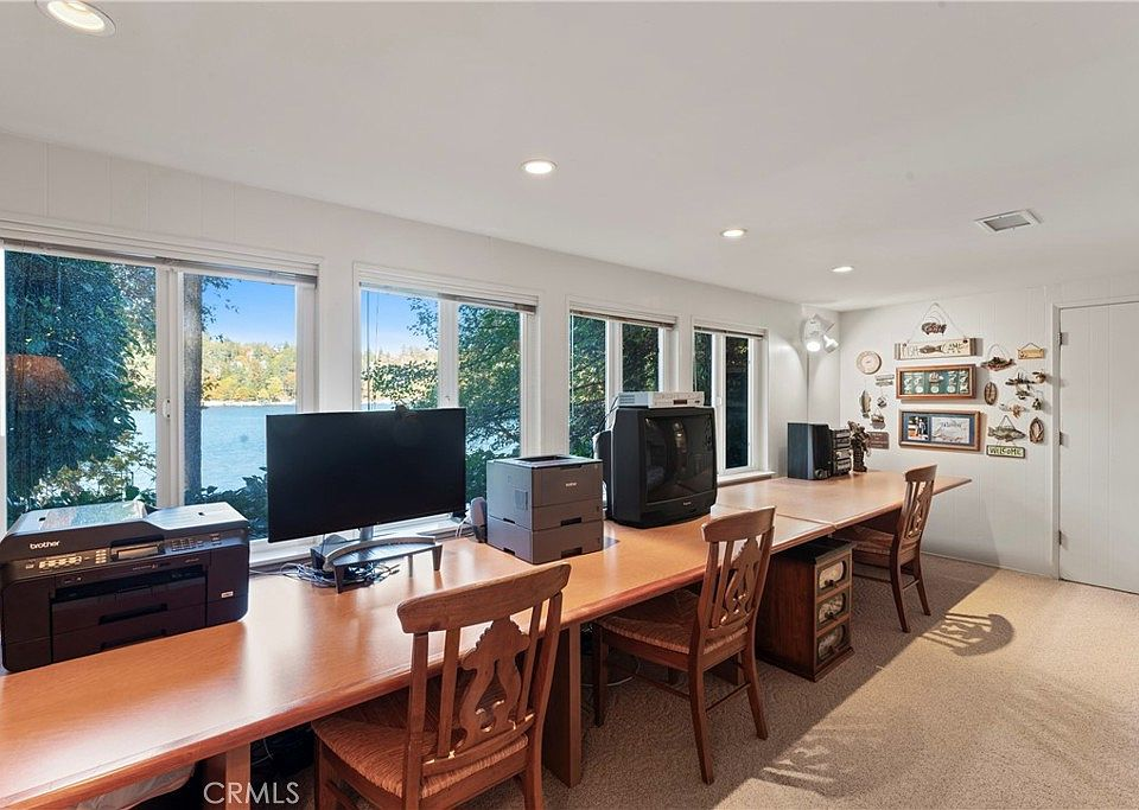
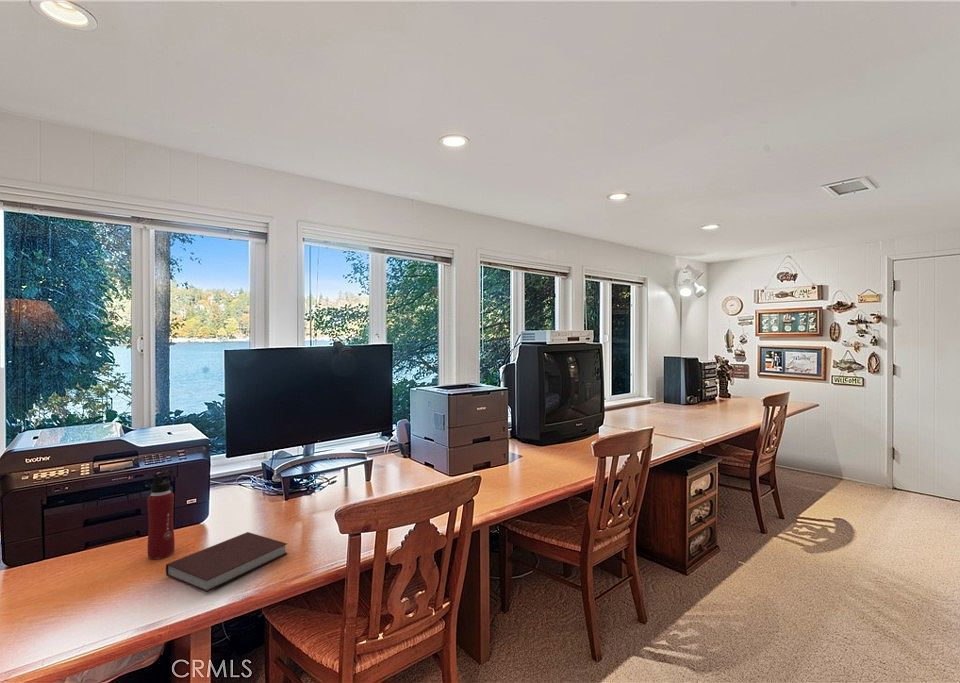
+ water bottle (161, 512)
+ notebook (229, 558)
